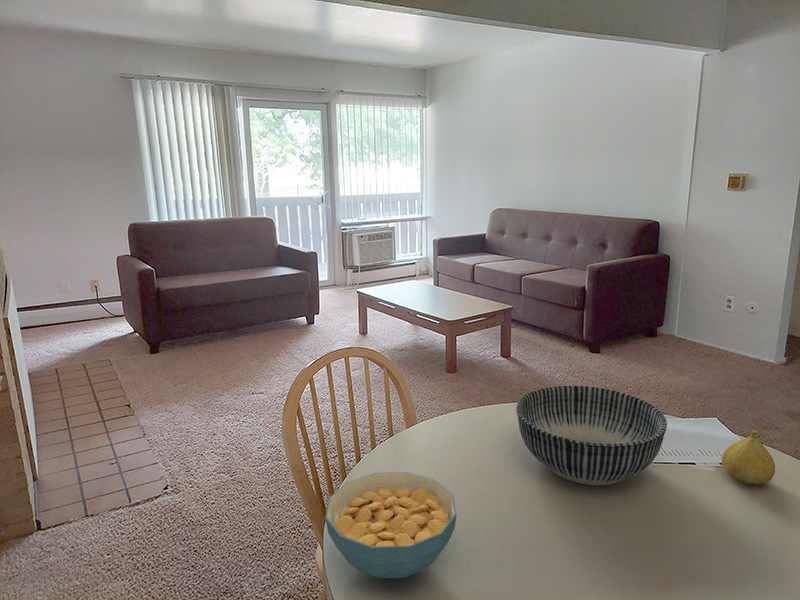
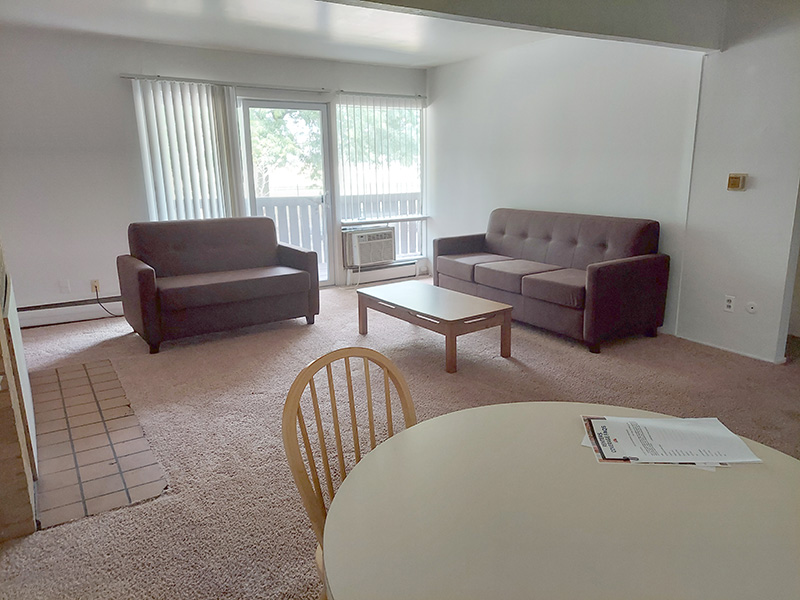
- fruit (749, 454)
- cereal bowl (391, 533)
- bowl (587, 437)
